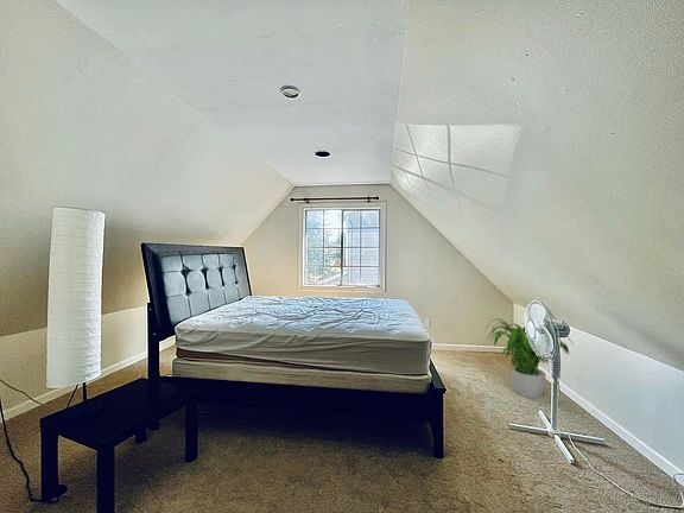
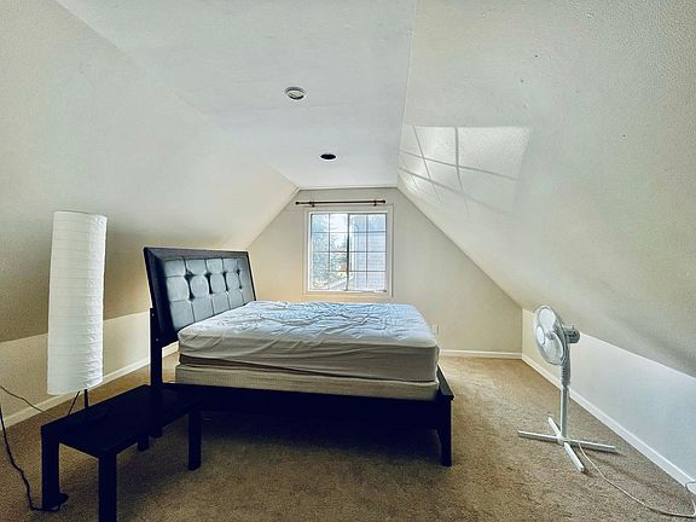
- potted plant (527, 359)
